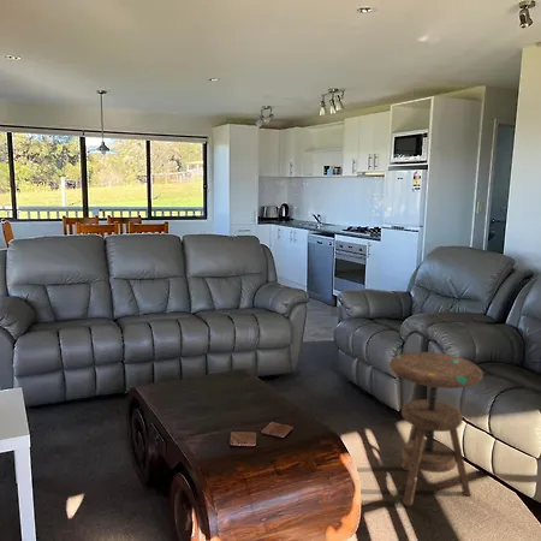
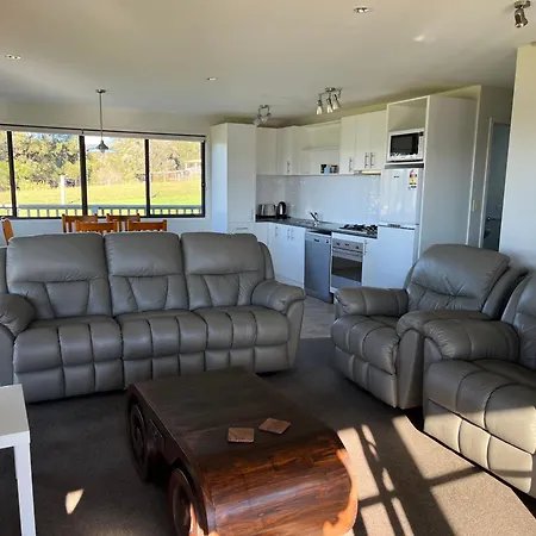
- side table (430, 427)
